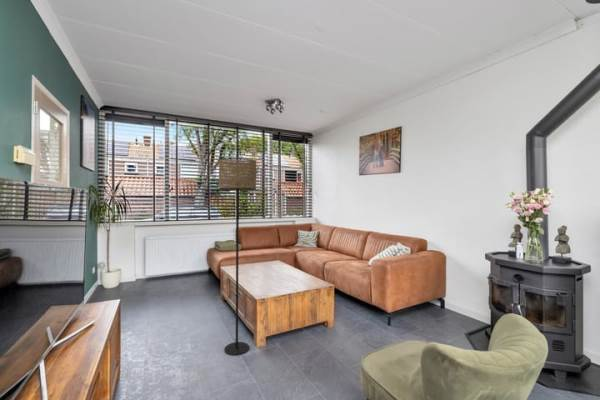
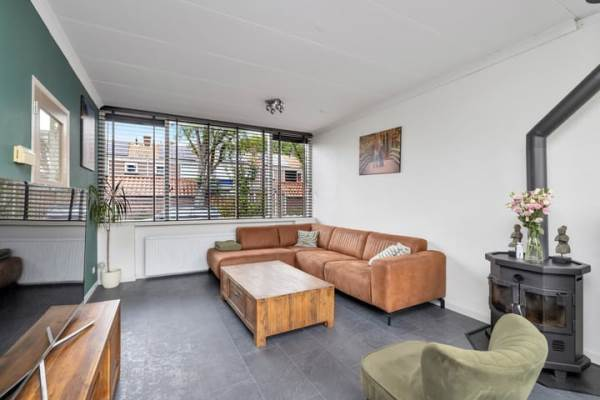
- floor lamp (237, 254)
